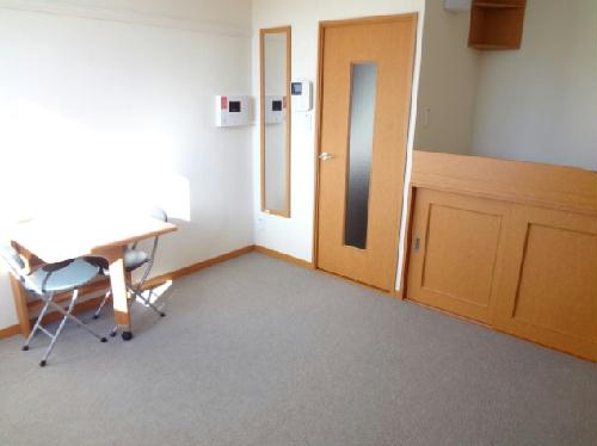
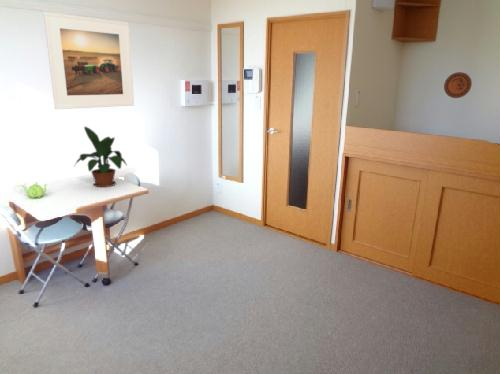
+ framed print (93, 63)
+ potted plant (102, 155)
+ teapot (35, 190)
+ decorative plate (457, 85)
